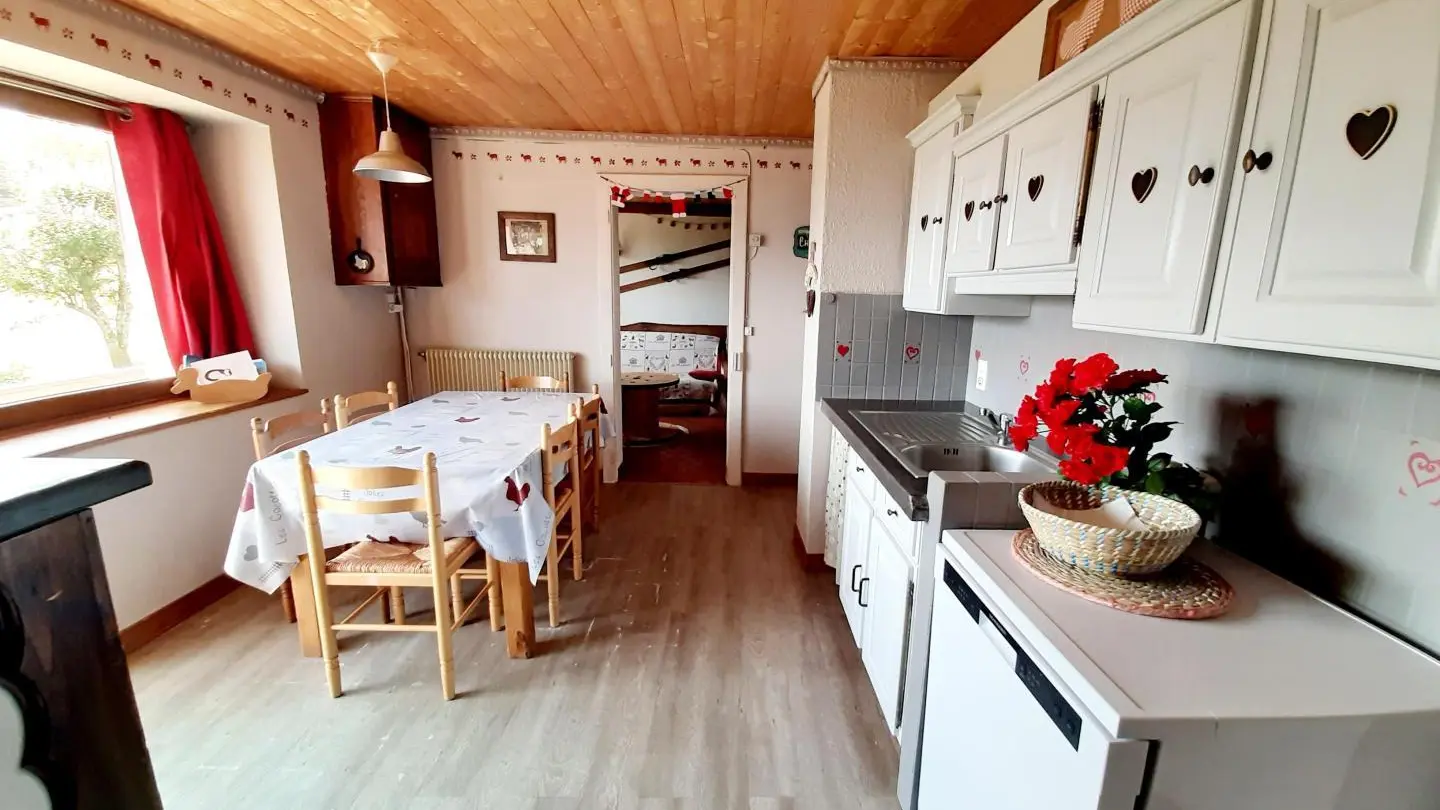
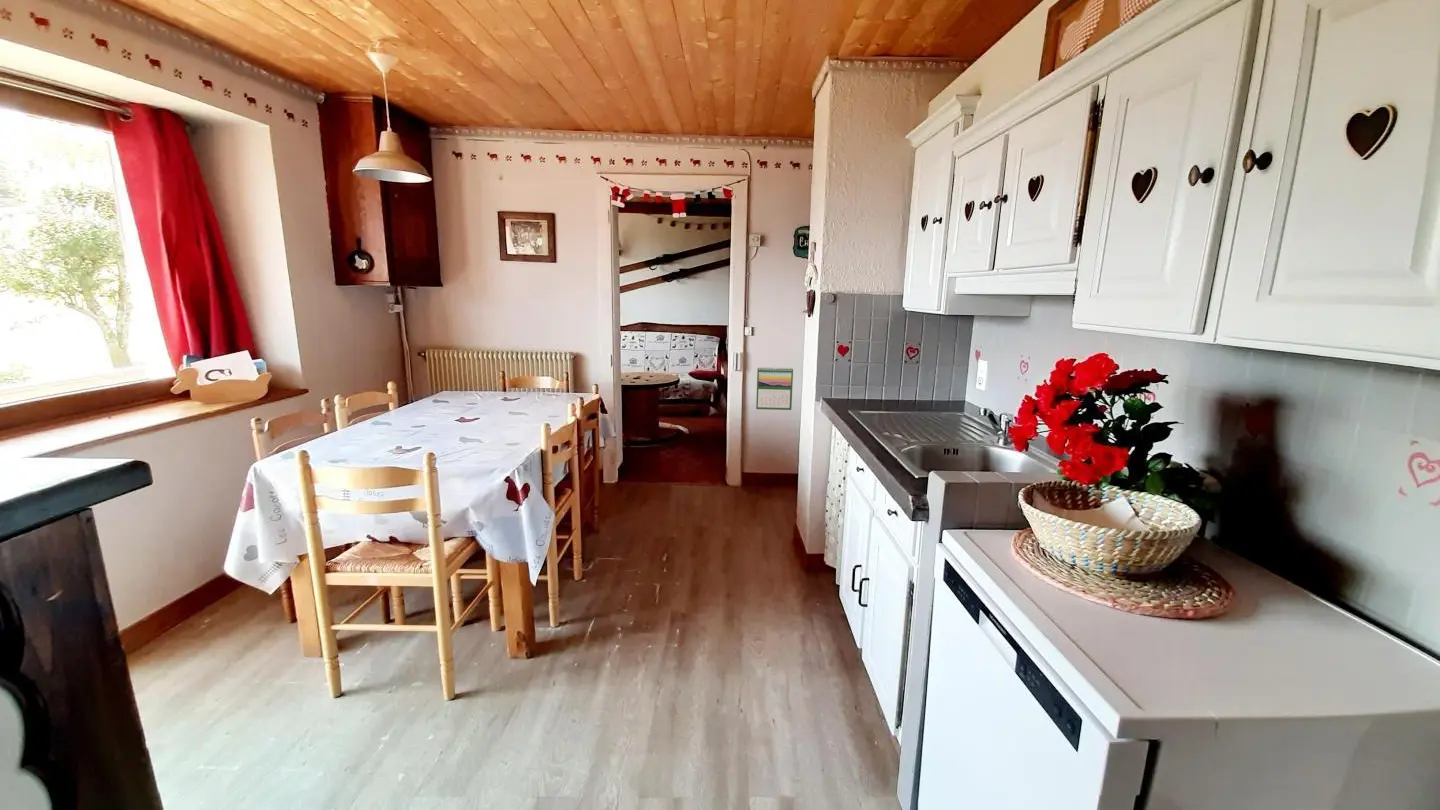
+ calendar (774, 388)
